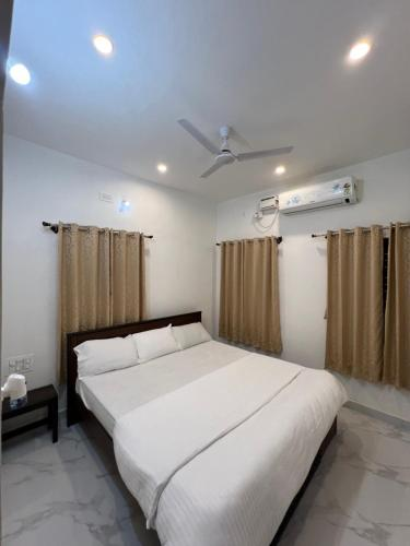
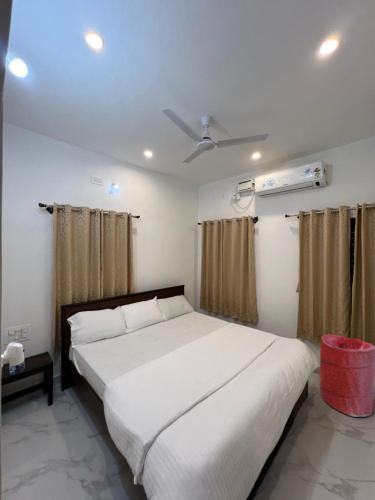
+ laundry hamper (346, 370)
